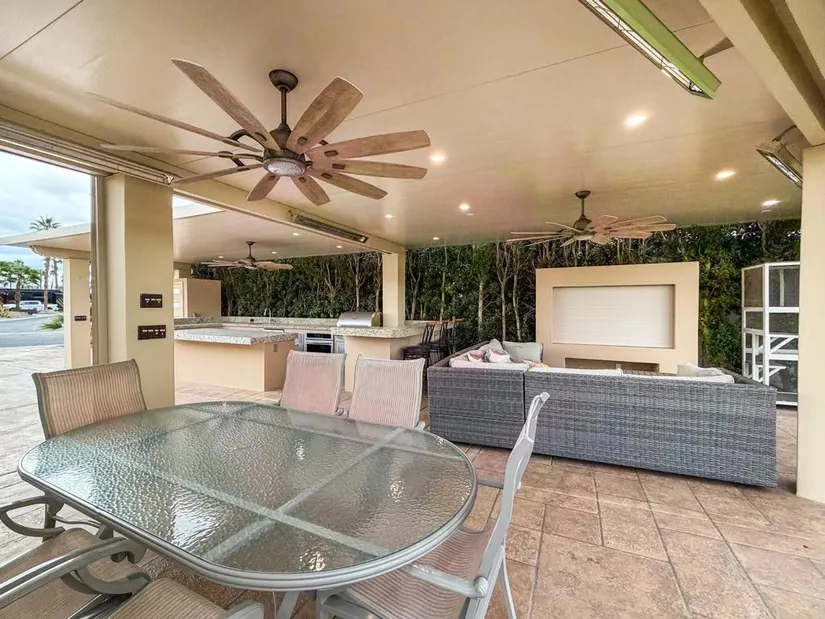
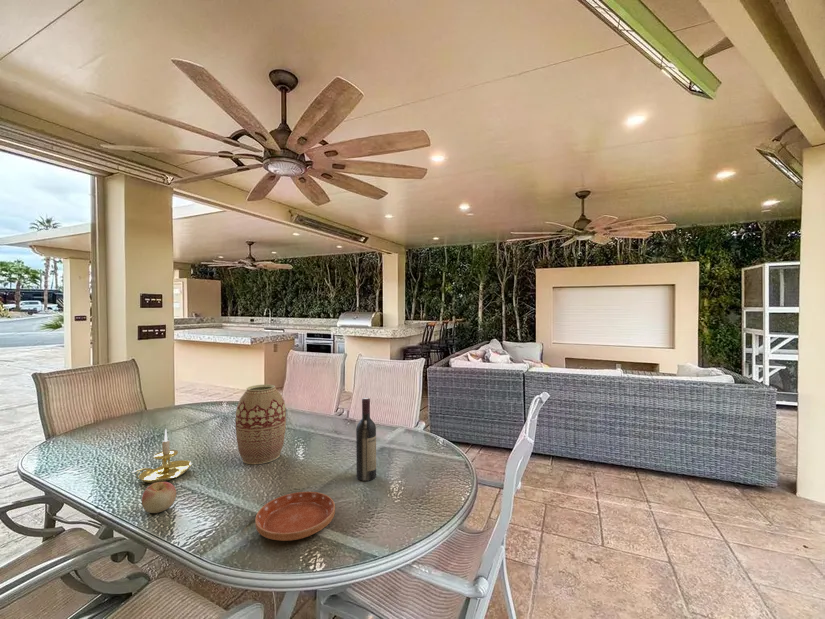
+ candle holder (162, 453)
+ vase (261, 422)
+ apple (159, 496)
+ saucer (296, 515)
+ wine bottle (366, 437)
